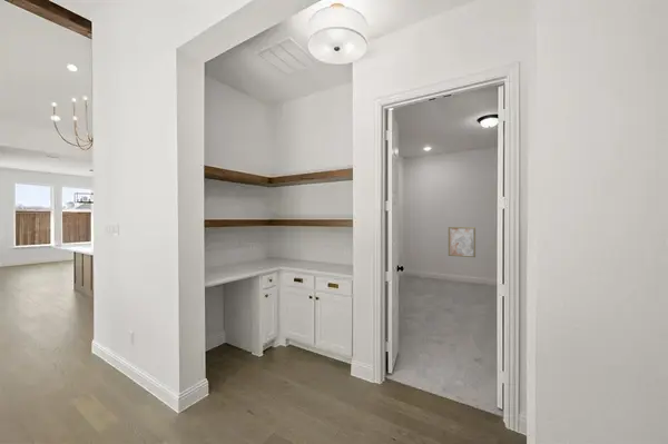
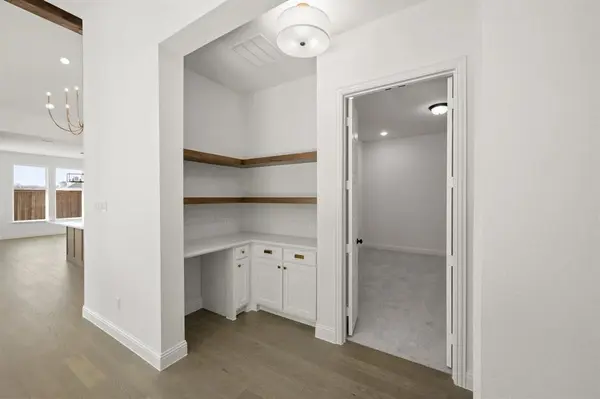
- wall art (461, 241)
